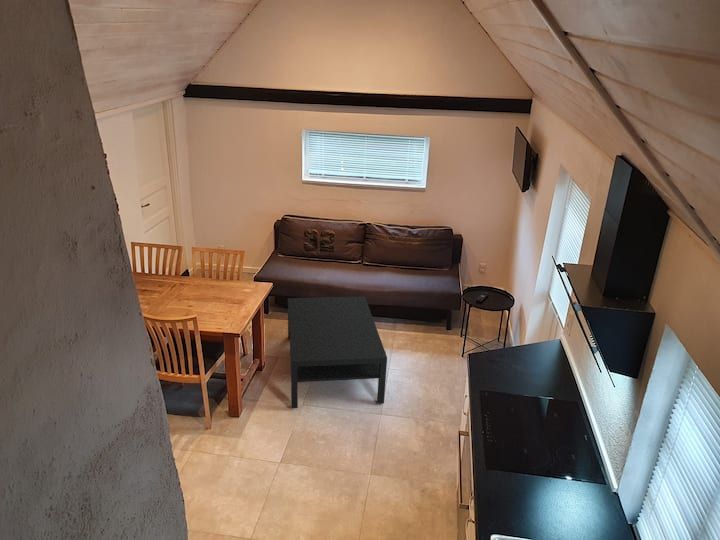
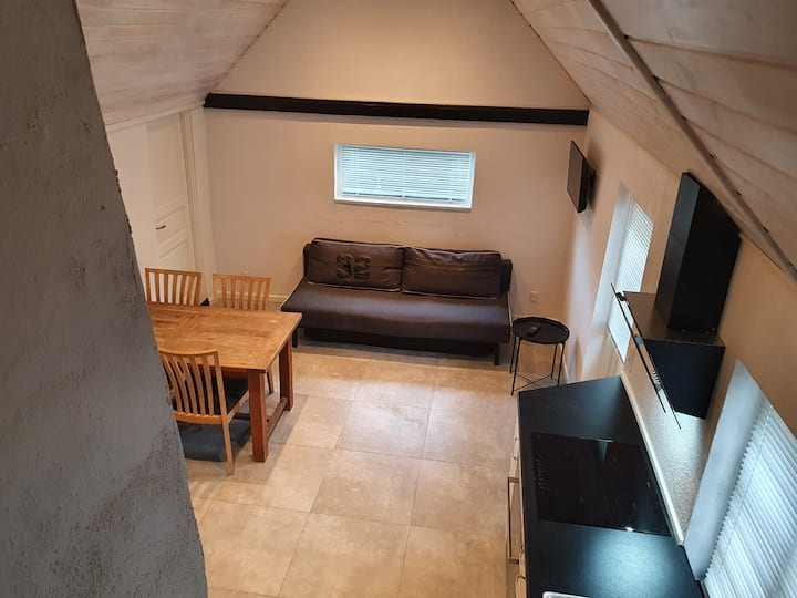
- coffee table (332, 346)
